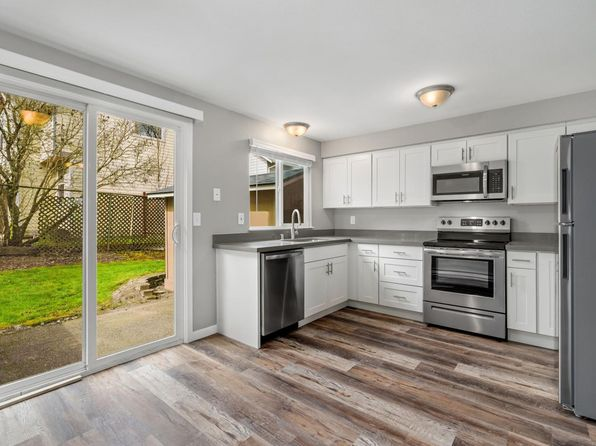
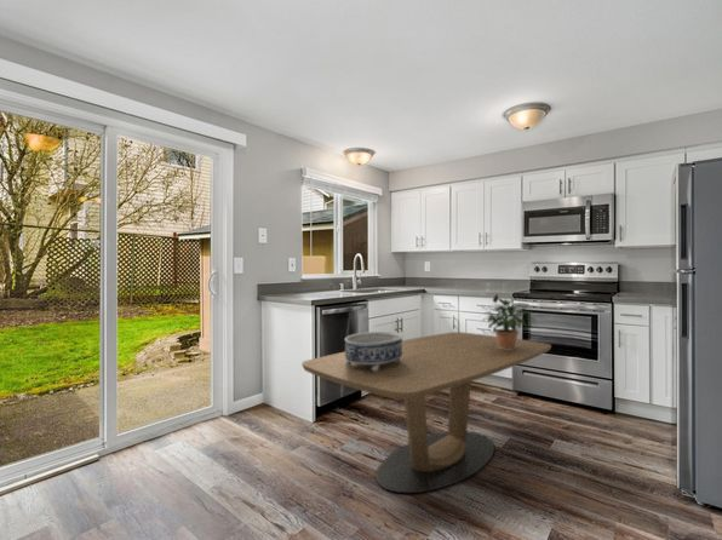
+ dining table (449, 404)
+ decorative bowl (374, 349)
+ potted plant (510, 320)
